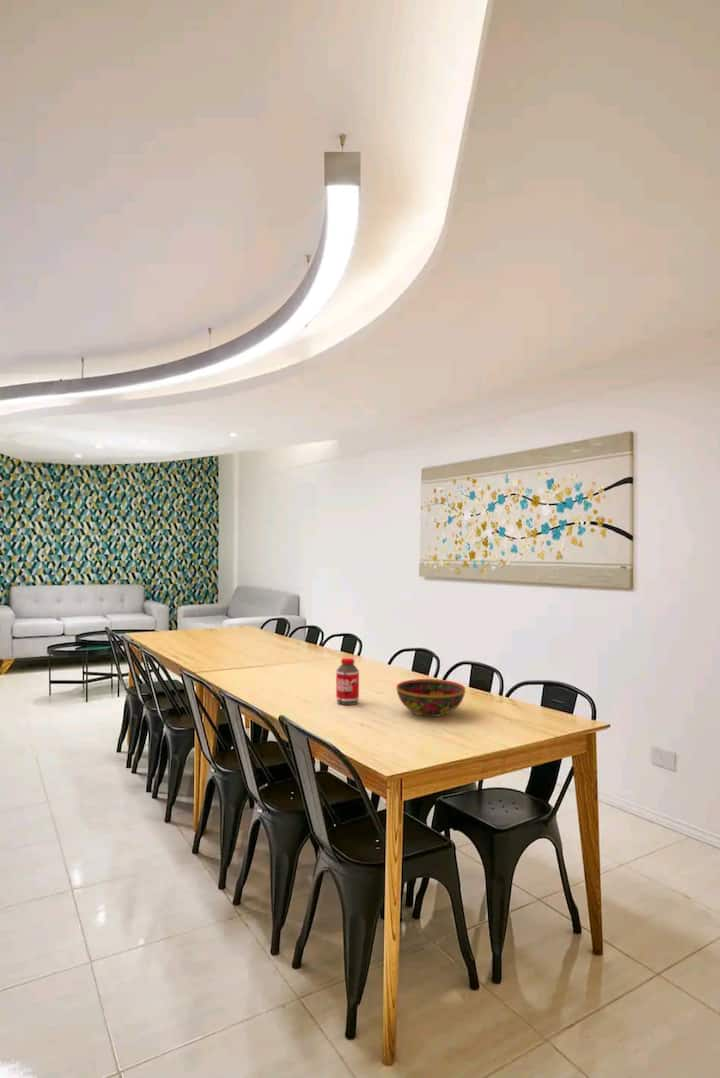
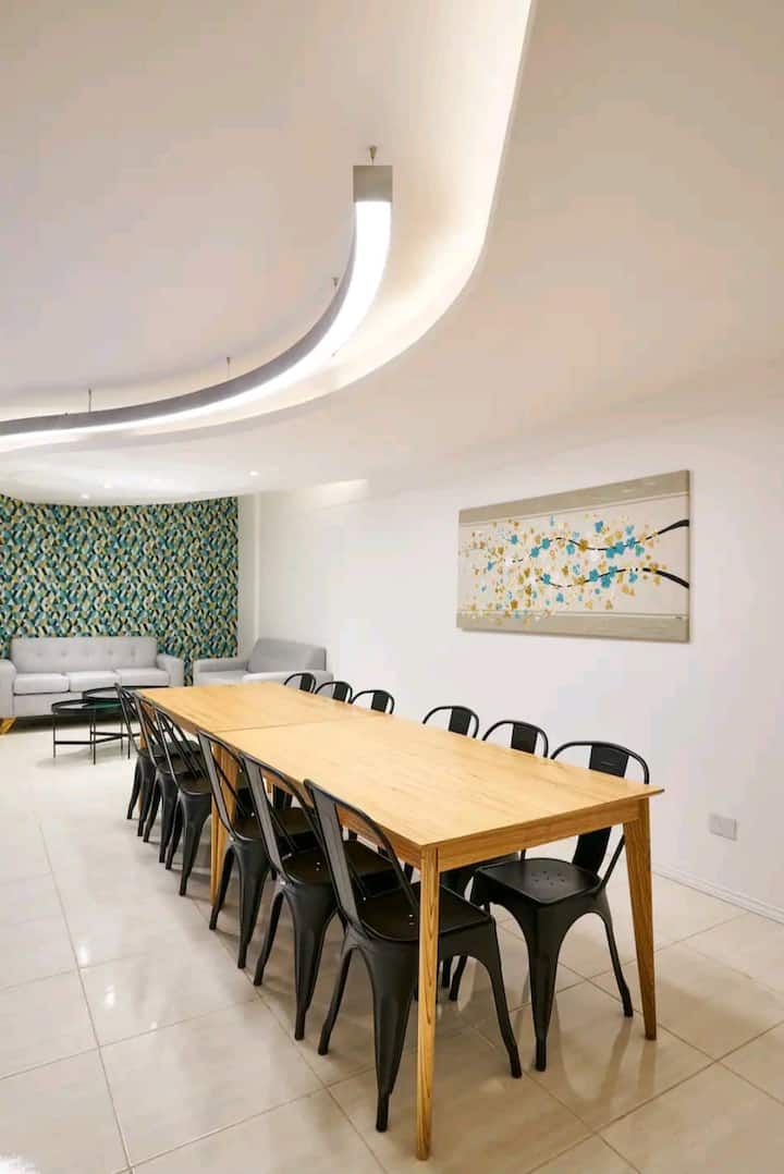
- bottle (347, 680)
- bowl (430, 699)
